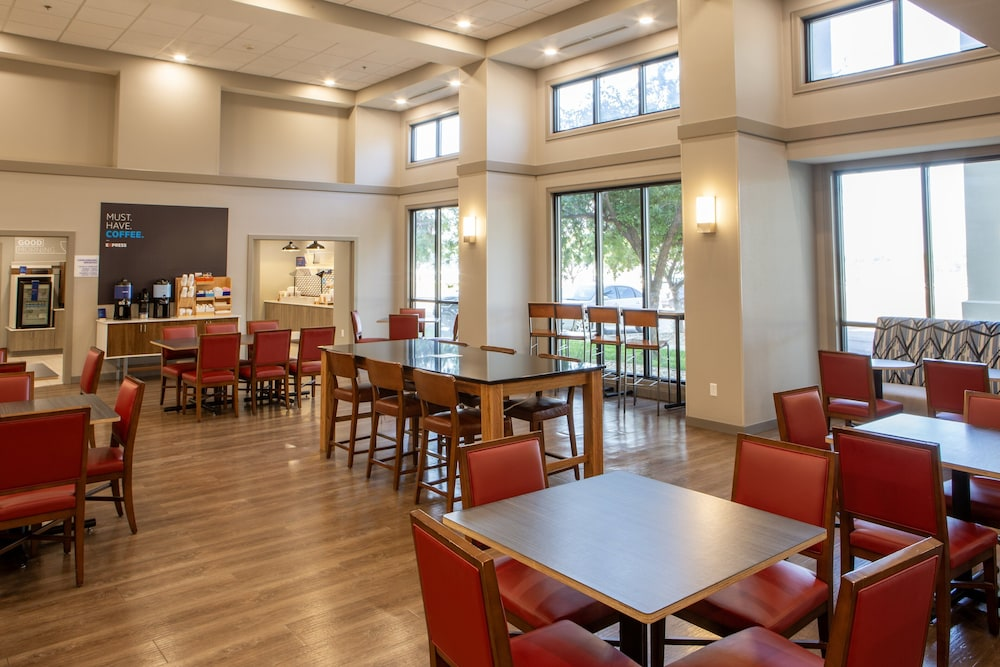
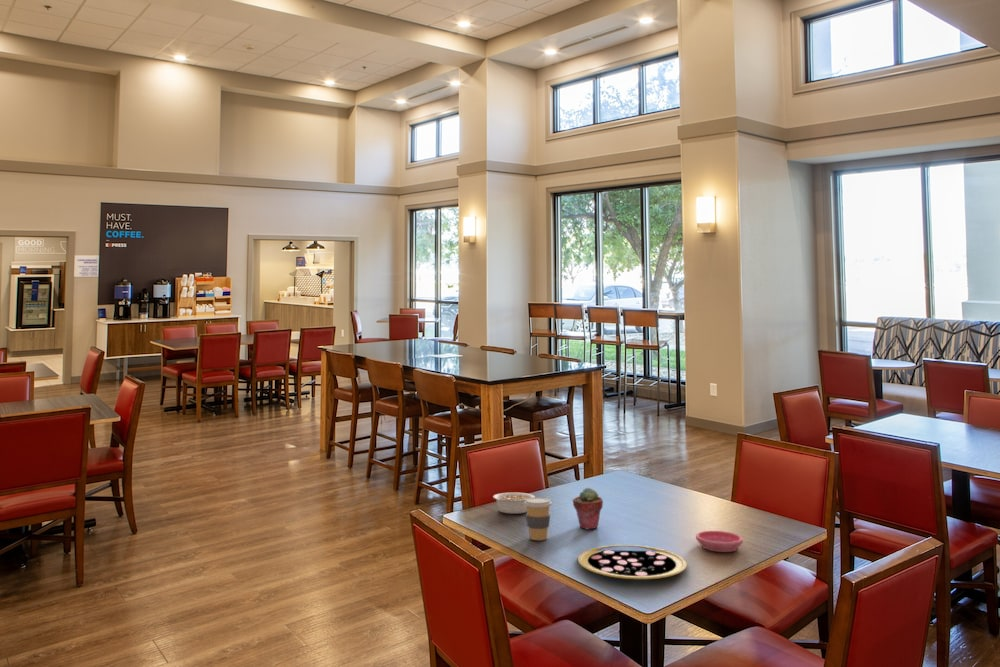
+ potted succulent (588, 506)
+ legume (515, 502)
+ saucer (719, 541)
+ pizza (631, 561)
+ coffee cup (538, 519)
